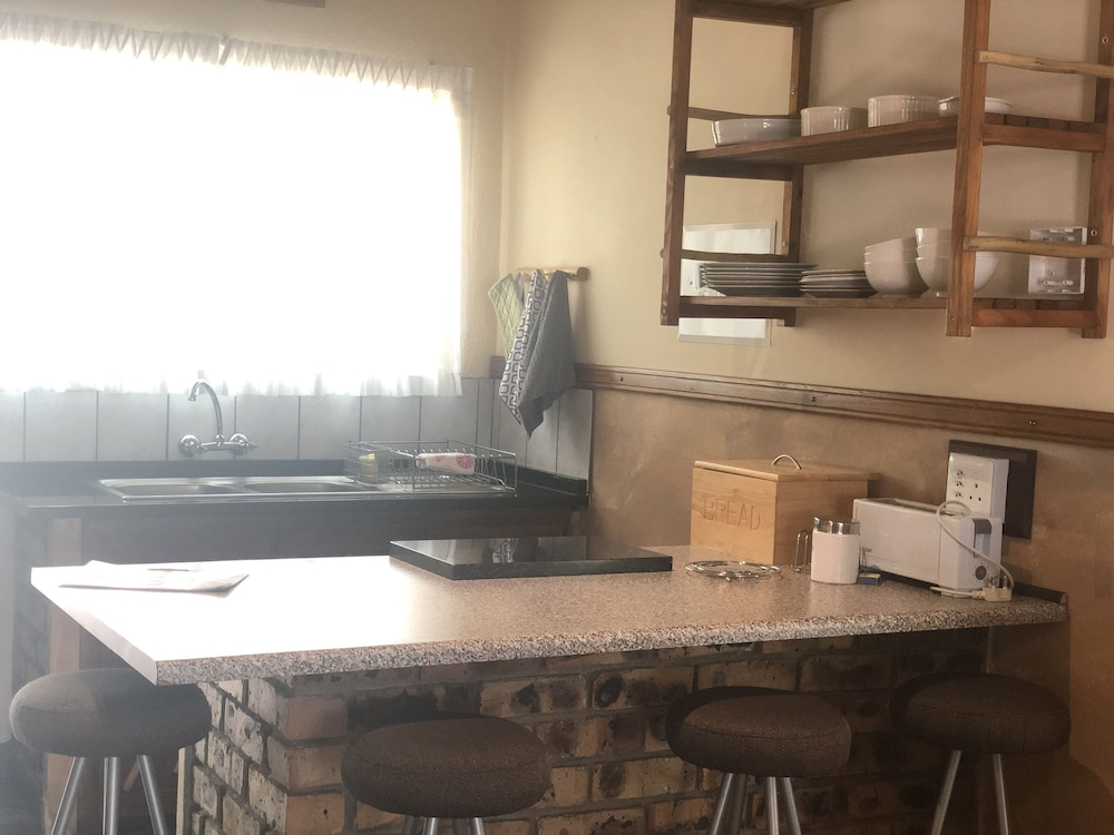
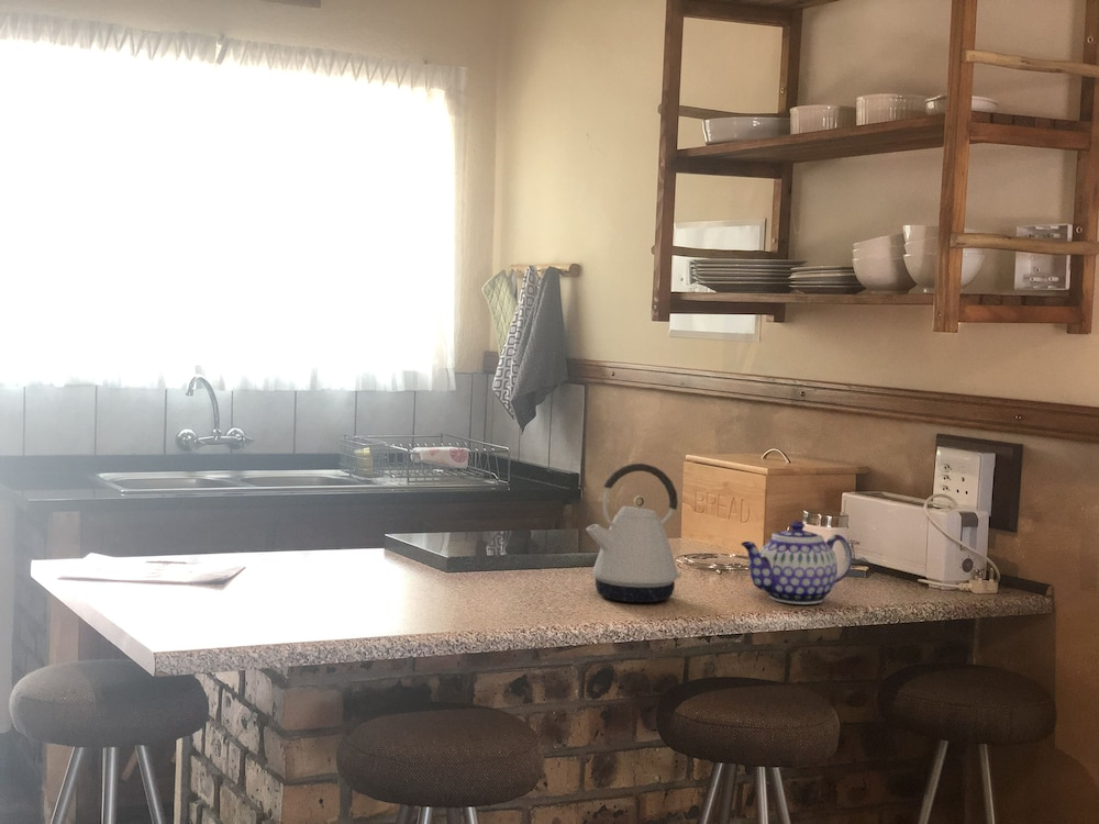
+ teapot (797, 560)
+ kettle (634, 530)
